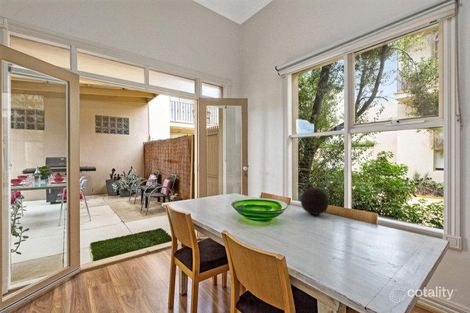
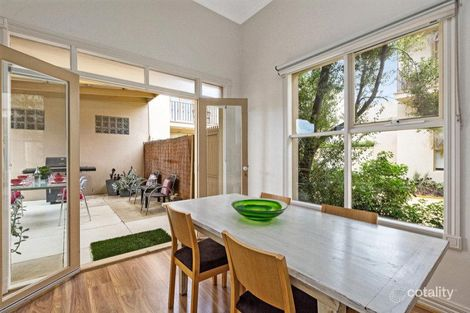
- decorative orb (314, 201)
